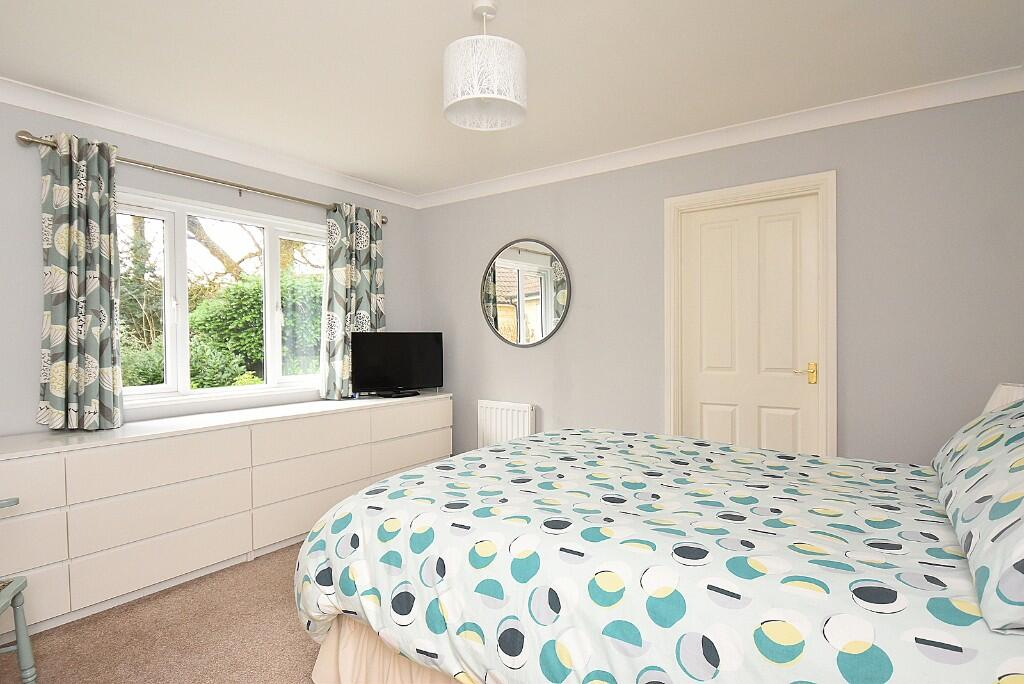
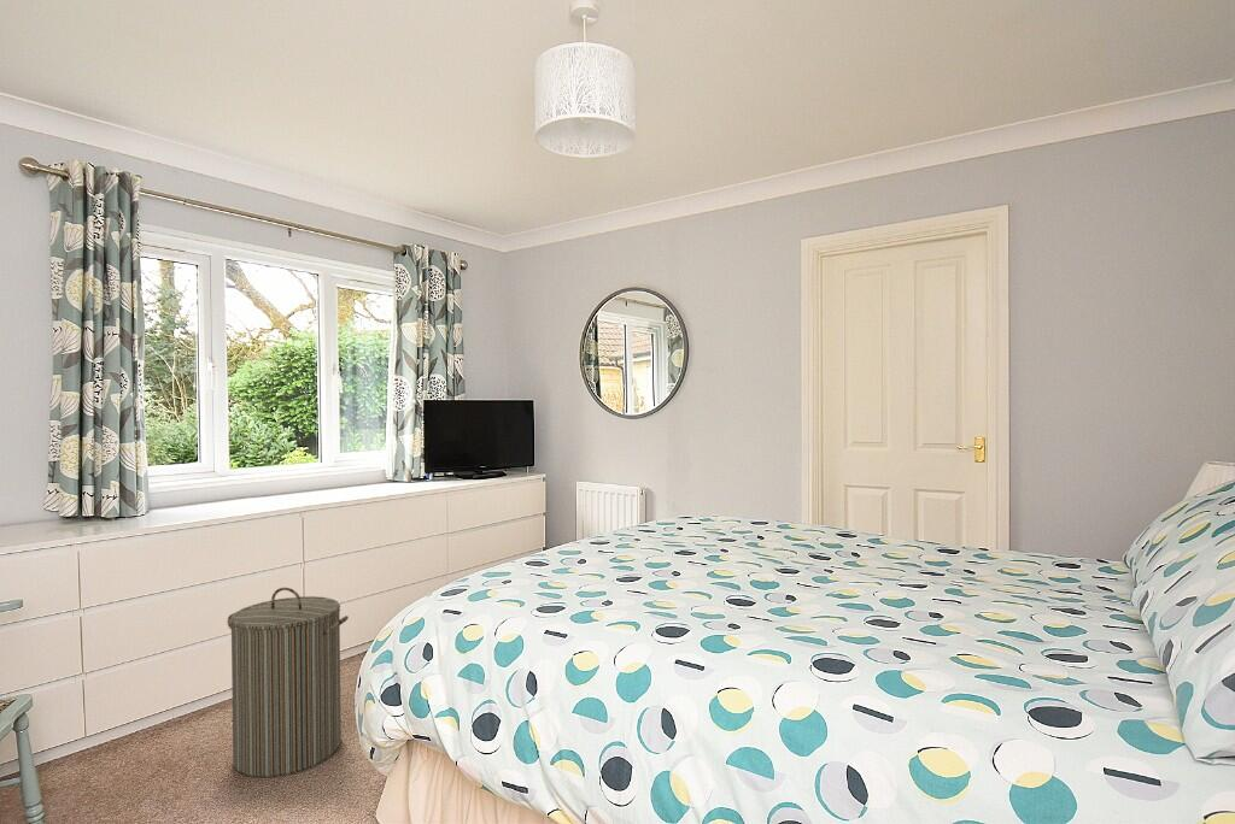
+ laundry hamper (287, 669)
